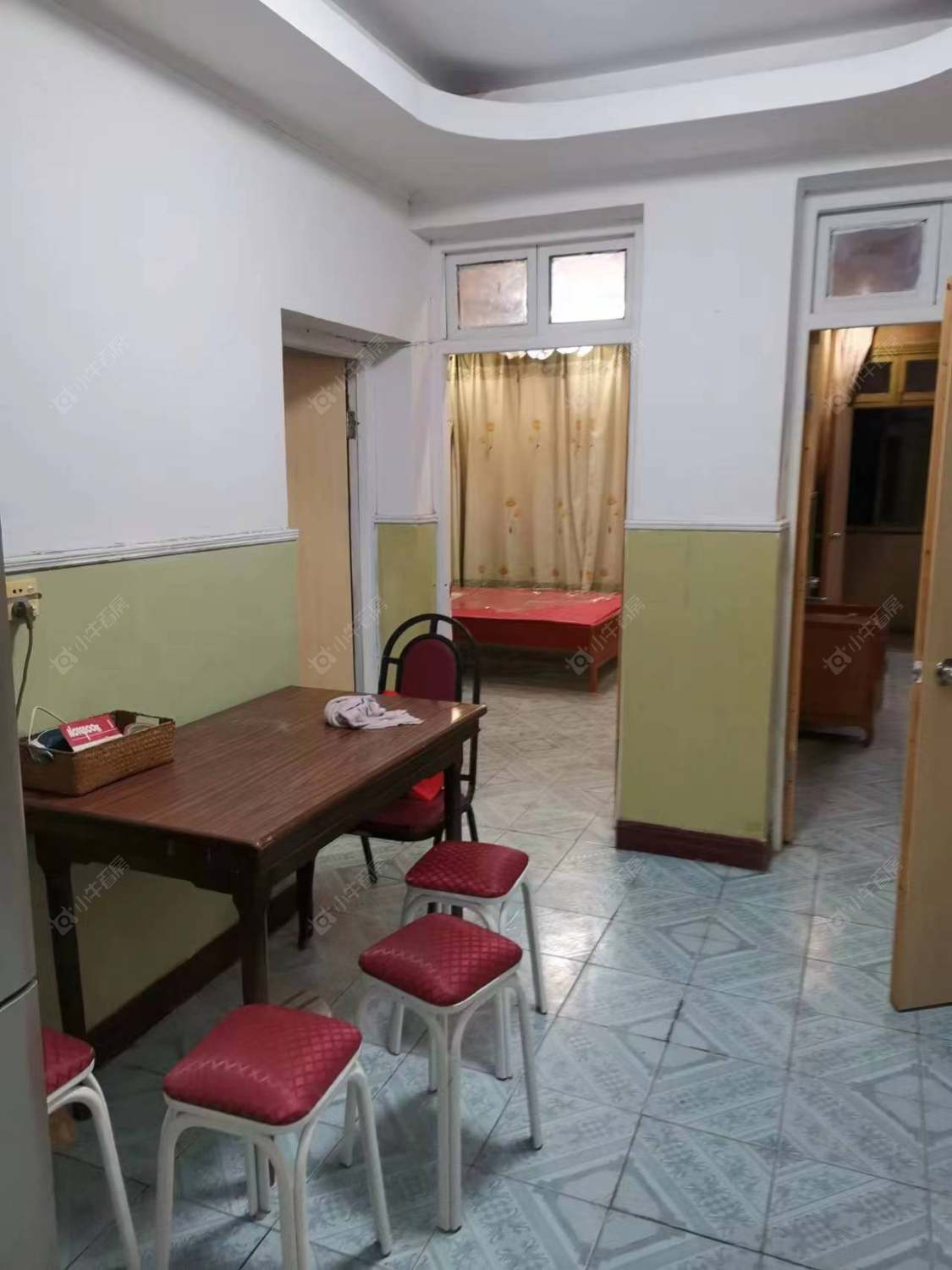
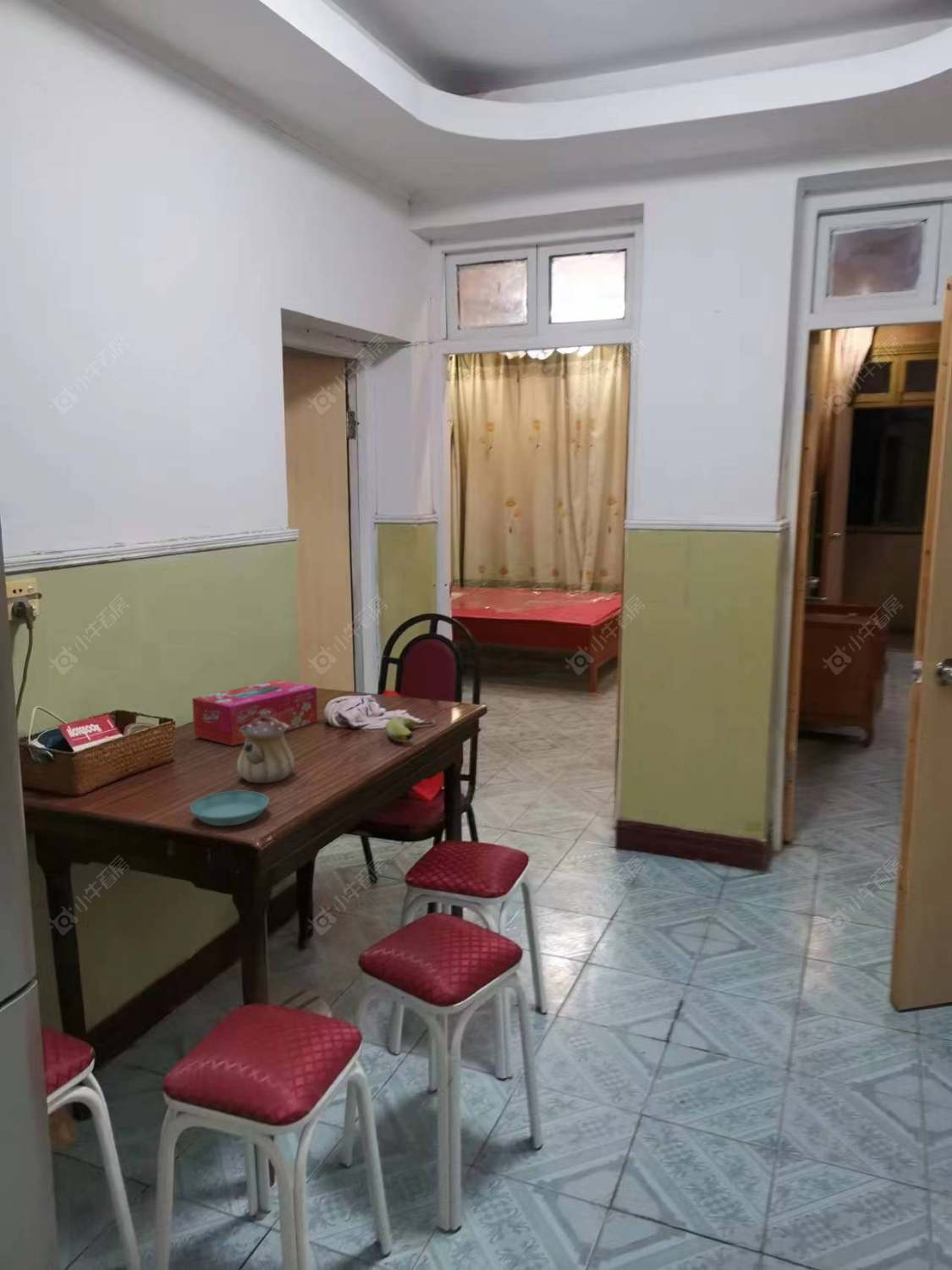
+ teapot (267, 741)
+ fruit (406, 726)
+ tissue box (256, 710)
+ saucer (230, 809)
